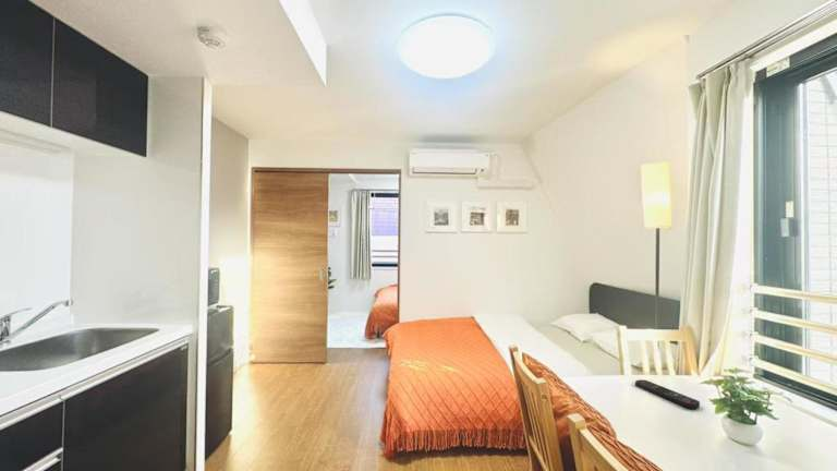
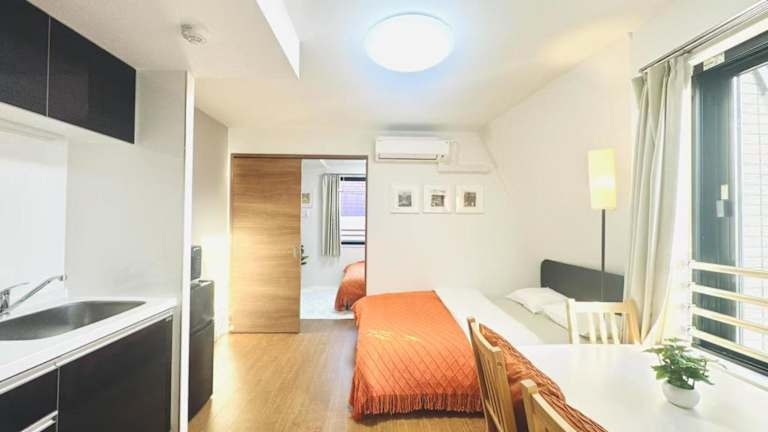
- remote control (665, 392)
